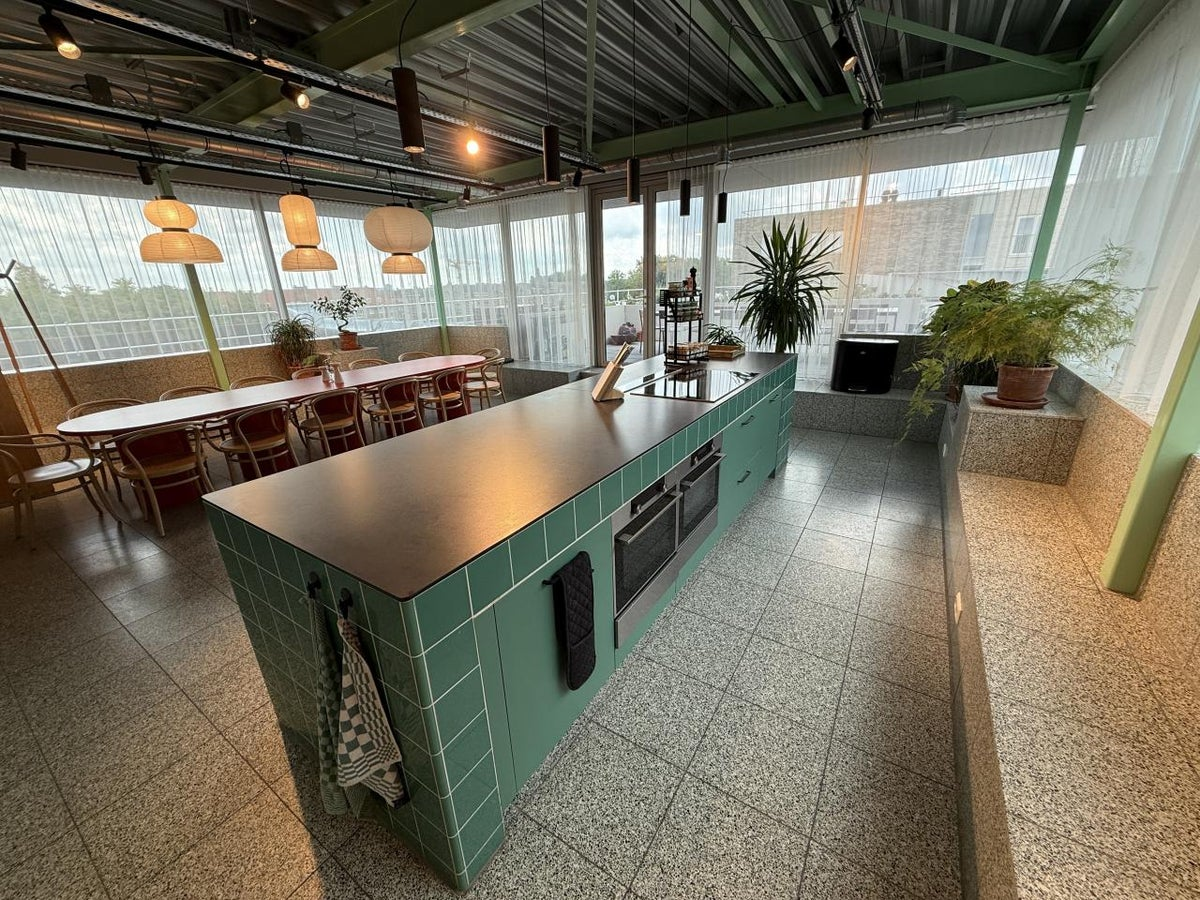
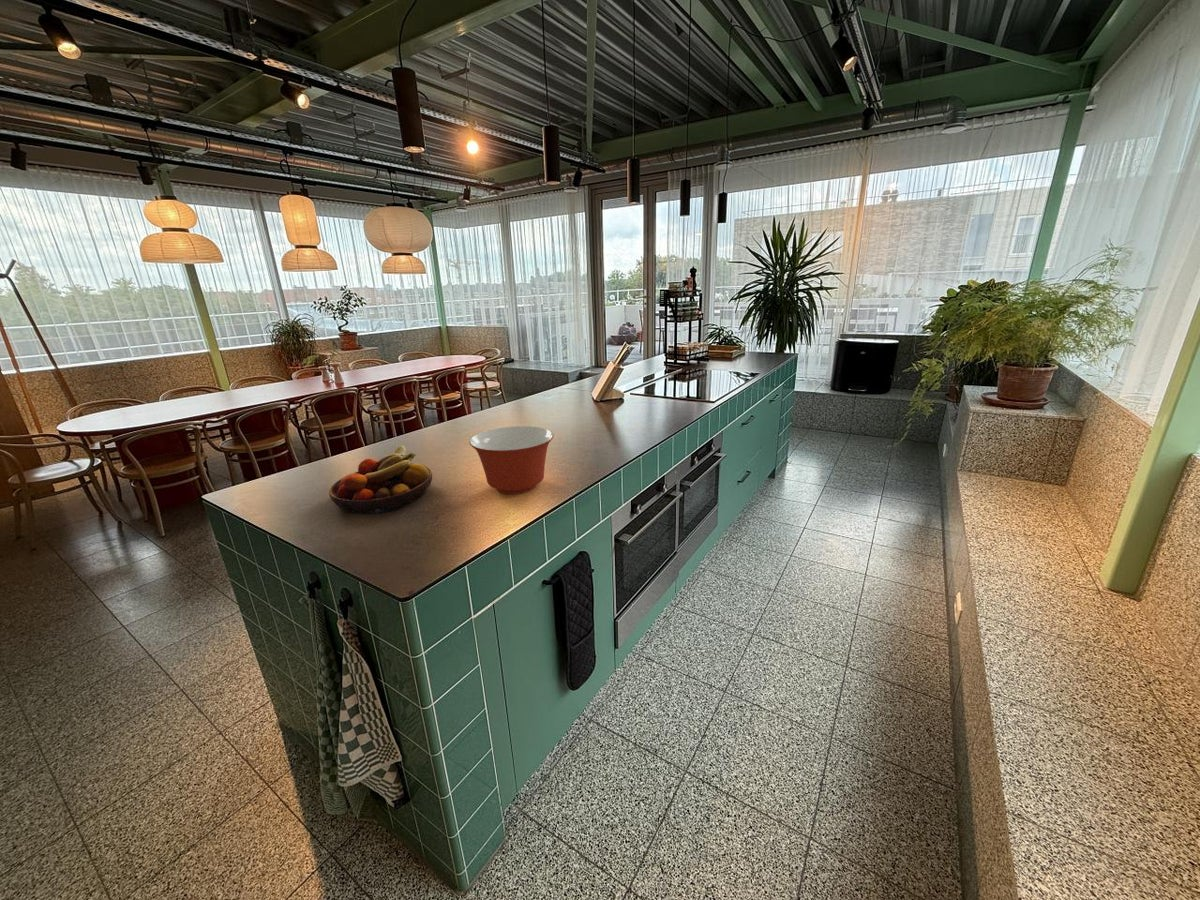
+ mixing bowl (514, 461)
+ fruit bowl (381, 476)
